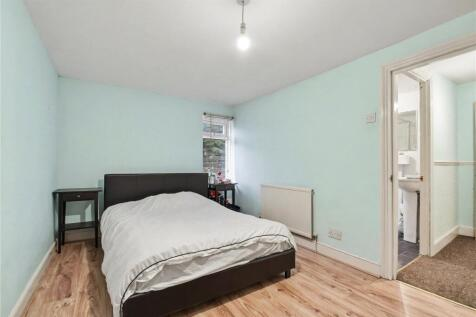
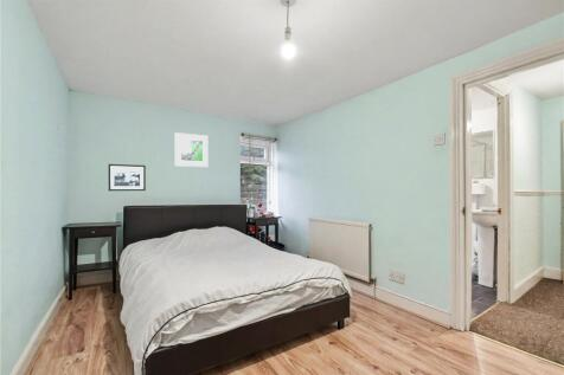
+ picture frame (127, 177)
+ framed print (192, 150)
